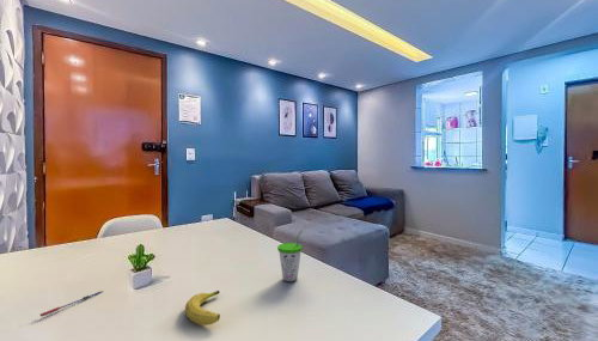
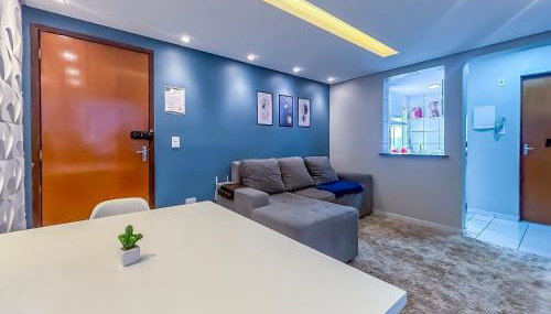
- pen (74, 302)
- fruit (205, 300)
- cup (289, 255)
